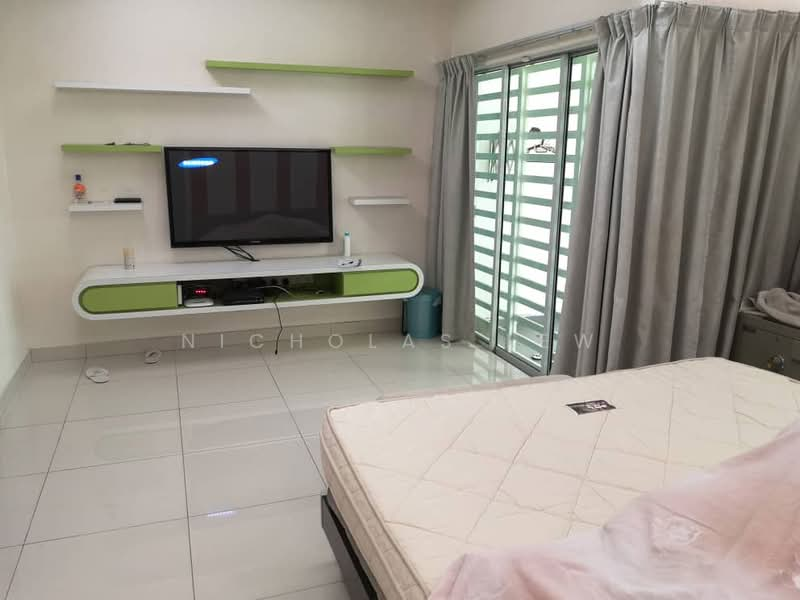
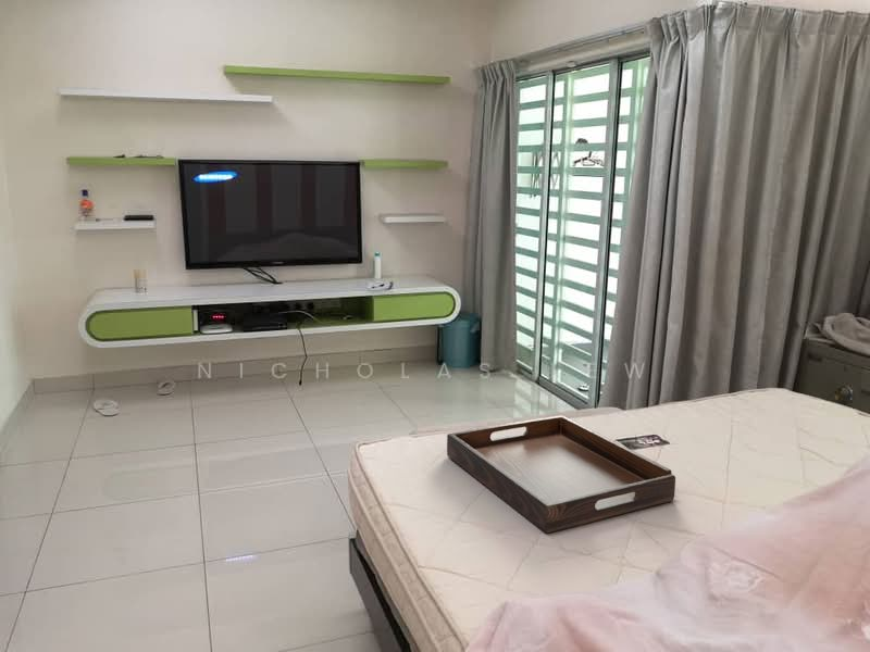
+ serving tray (555, 464)
